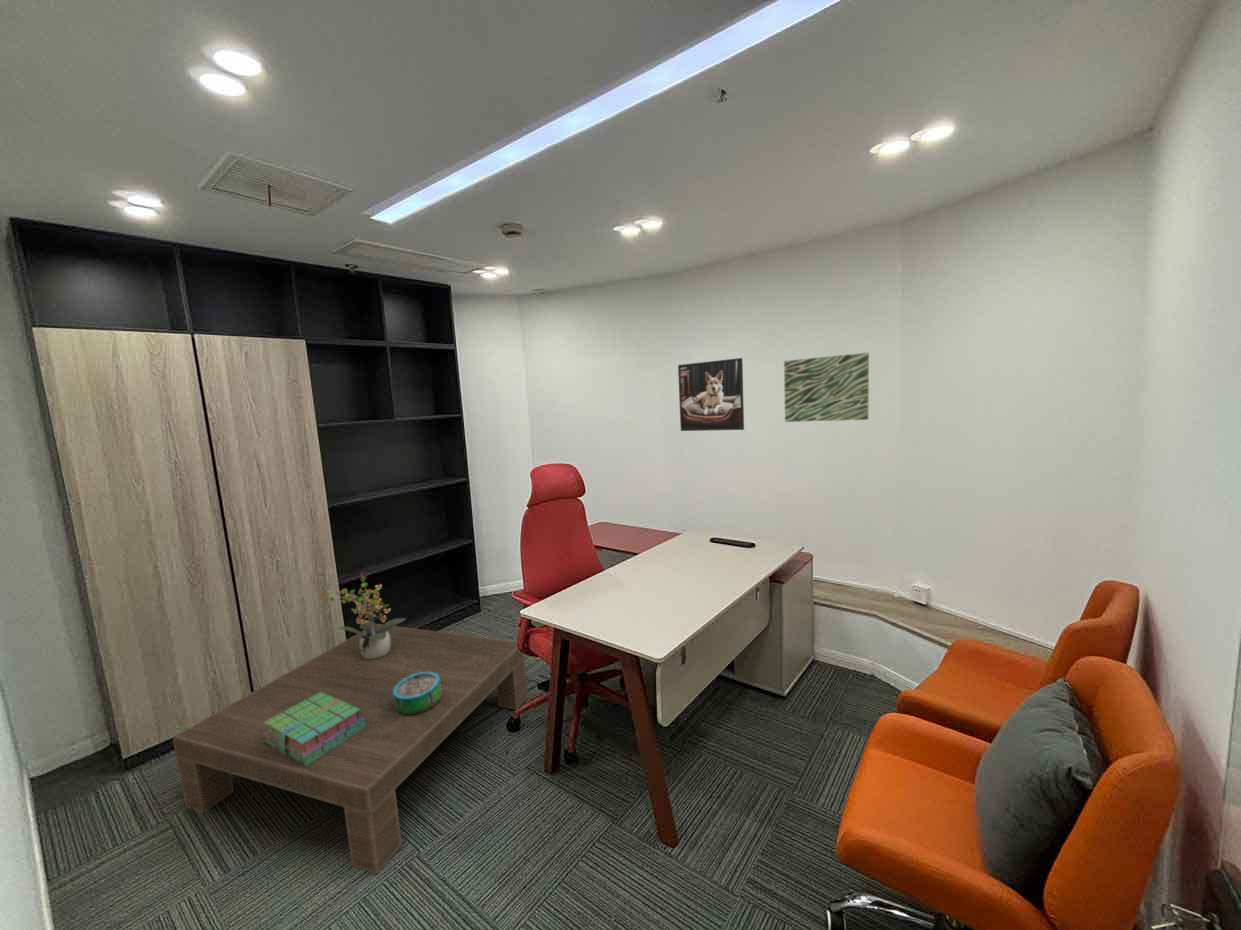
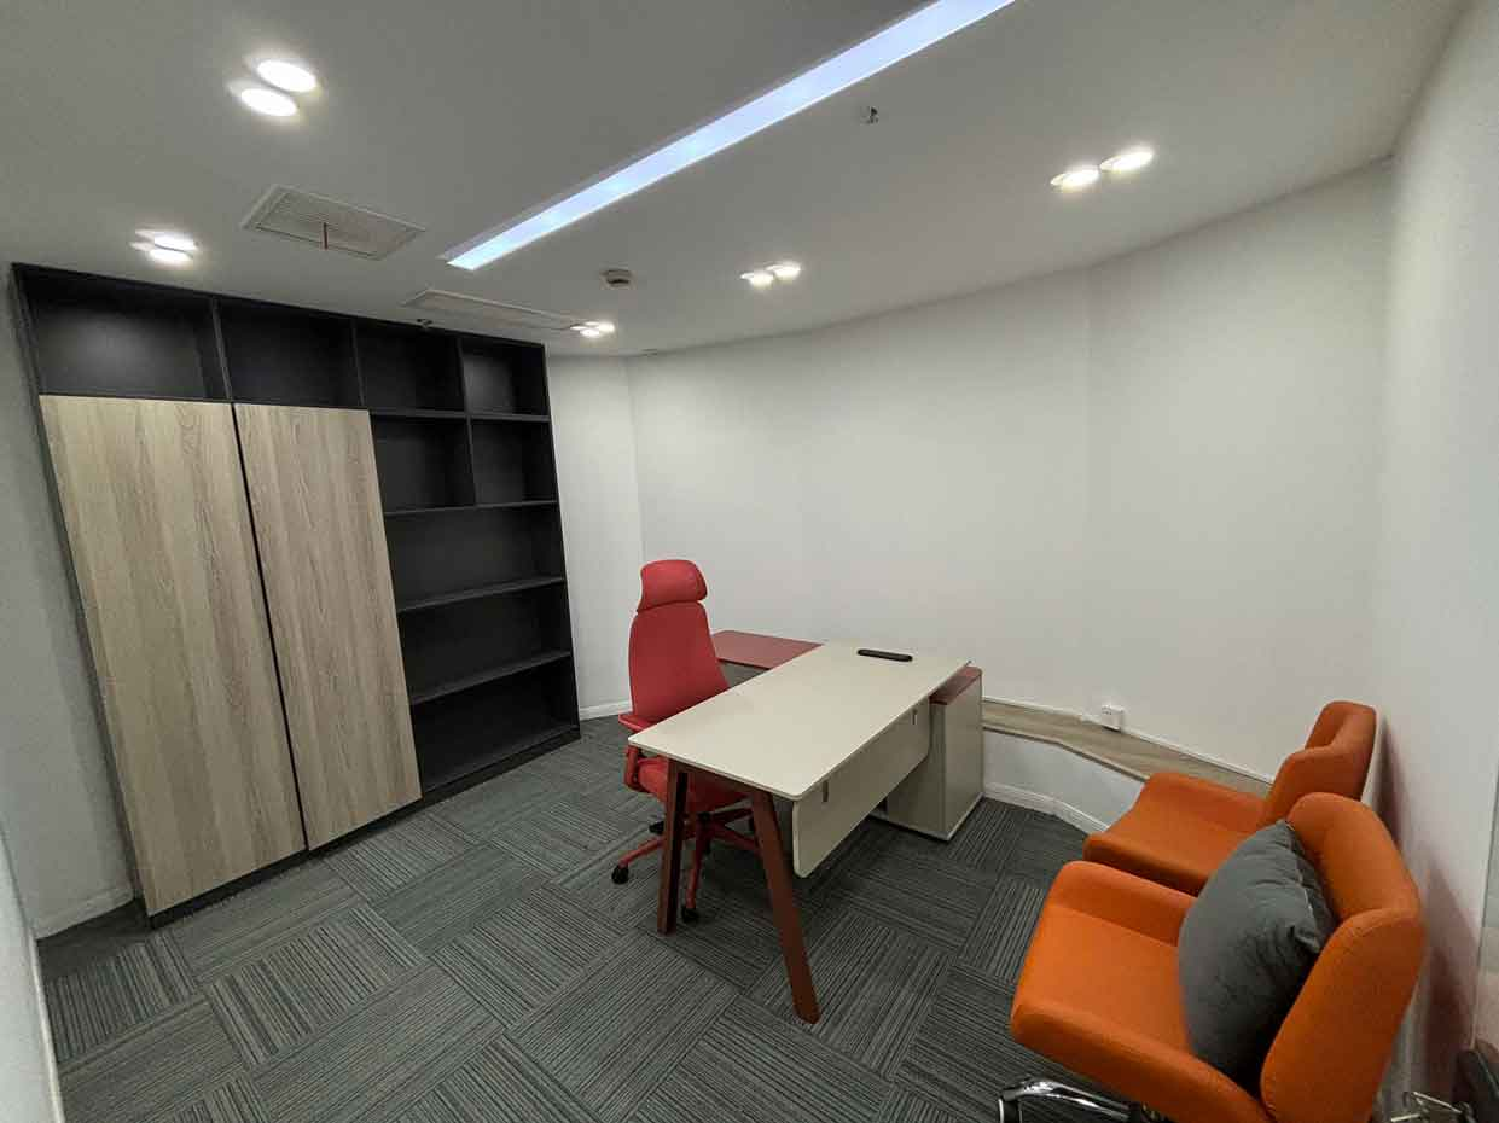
- coffee table (376, 714)
- wall art (824, 389)
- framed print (710, 396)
- stack of books (314, 724)
- potted plant (368, 618)
- decorative bowl (418, 692)
